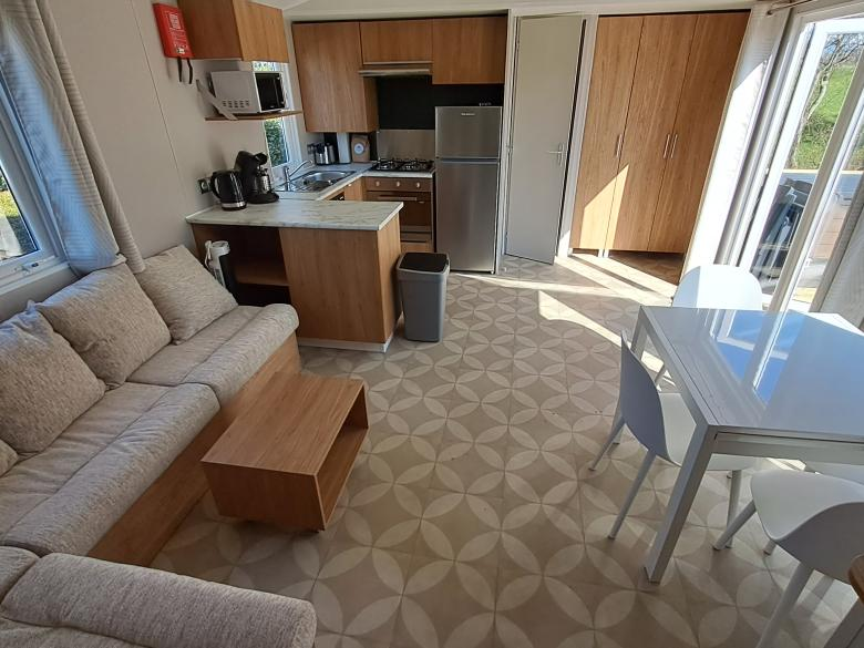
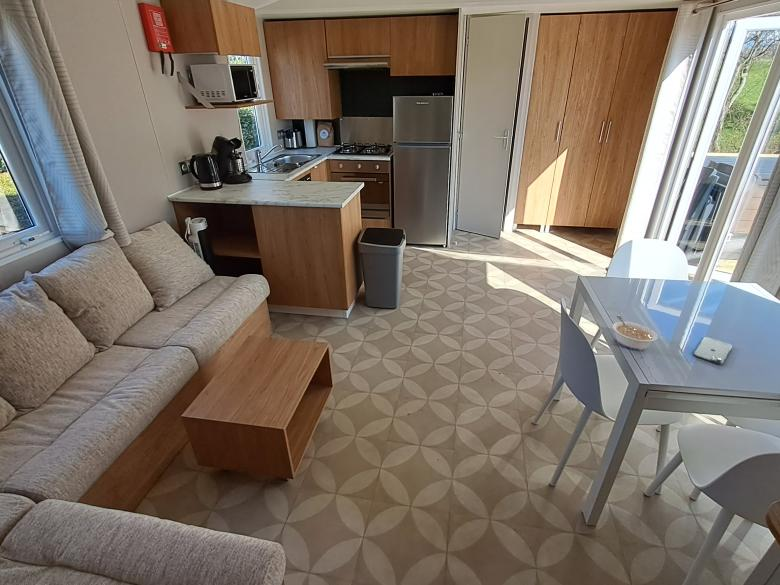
+ smartphone (713, 349)
+ legume (631, 335)
